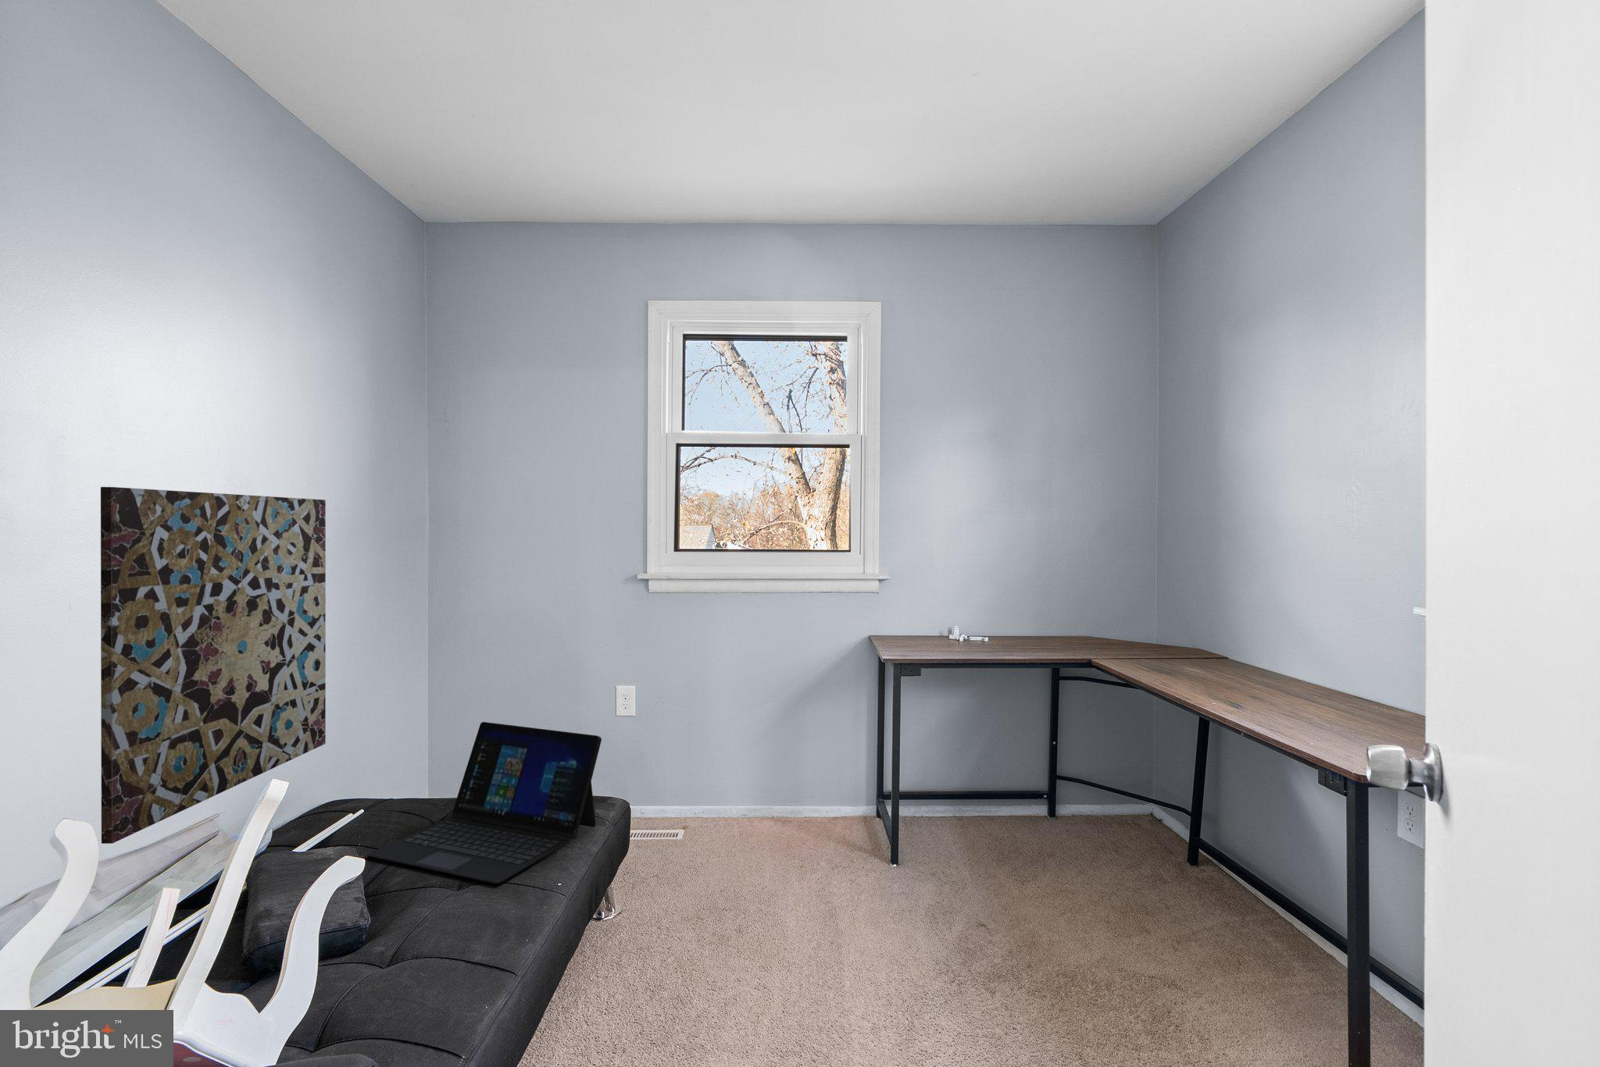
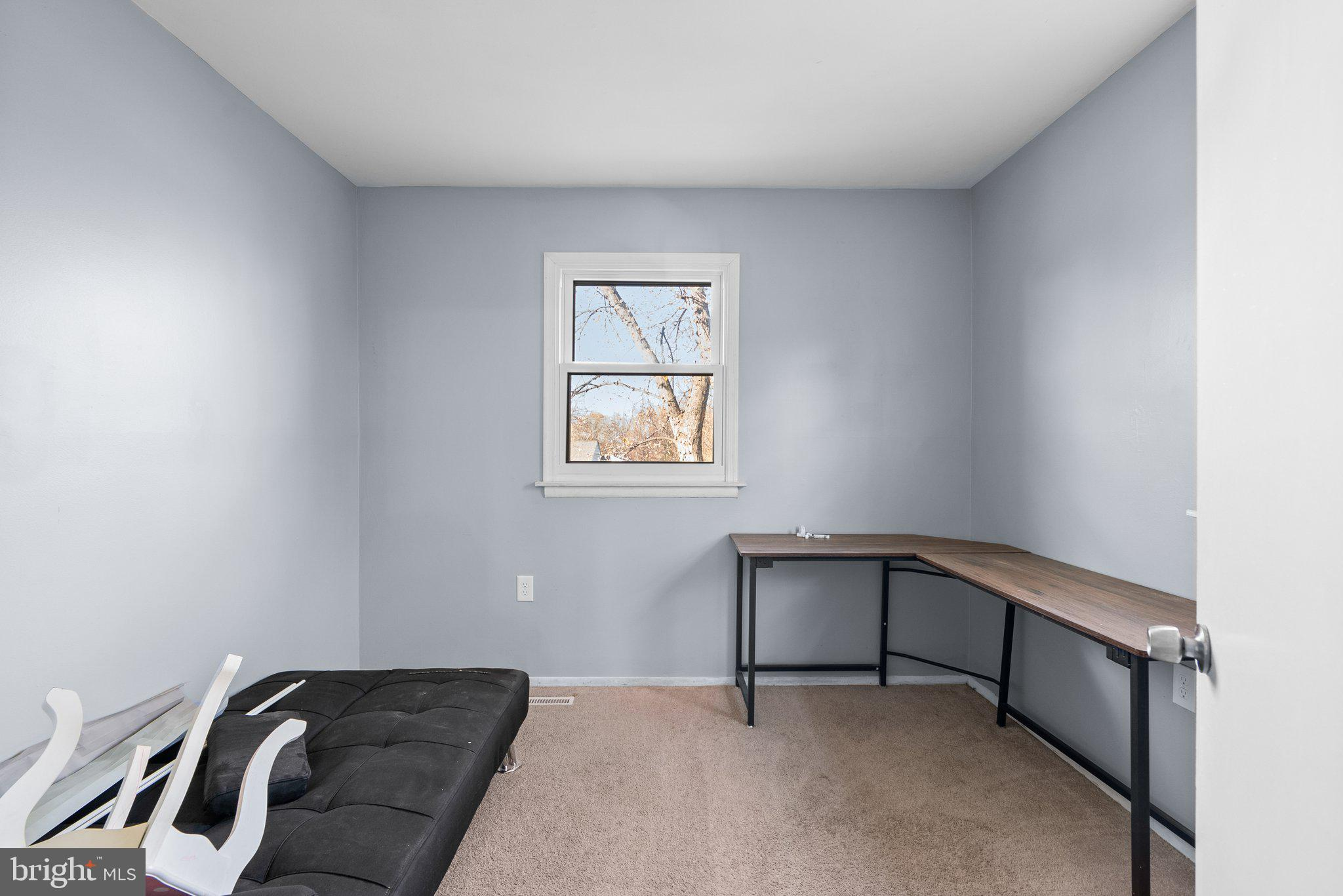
- wall art (232, 639)
- laptop (490, 792)
